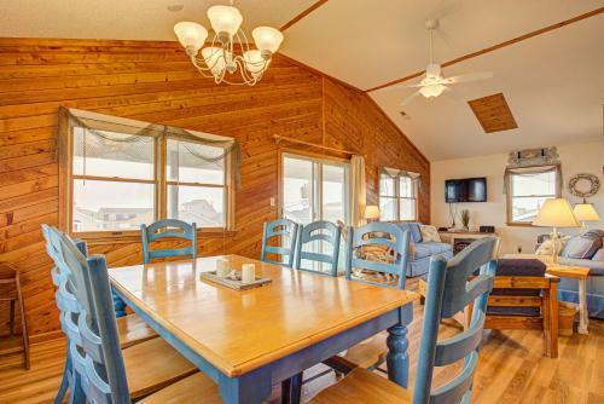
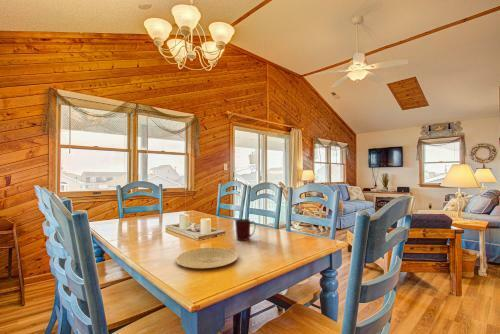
+ plate (207, 257)
+ mug (245, 229)
